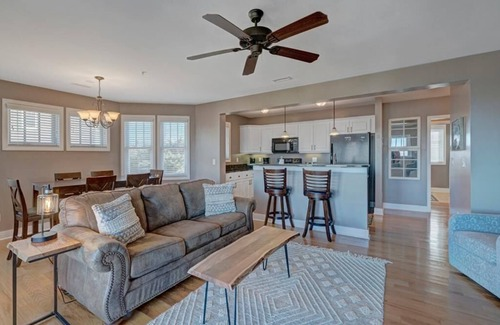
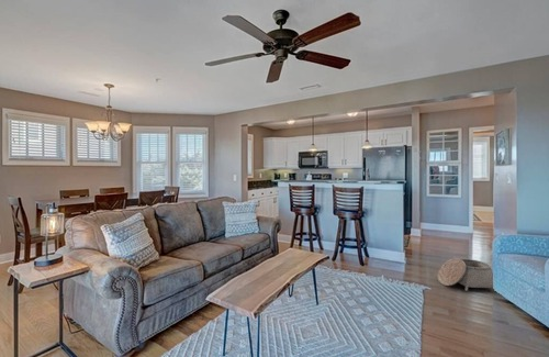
+ basket (464, 271)
